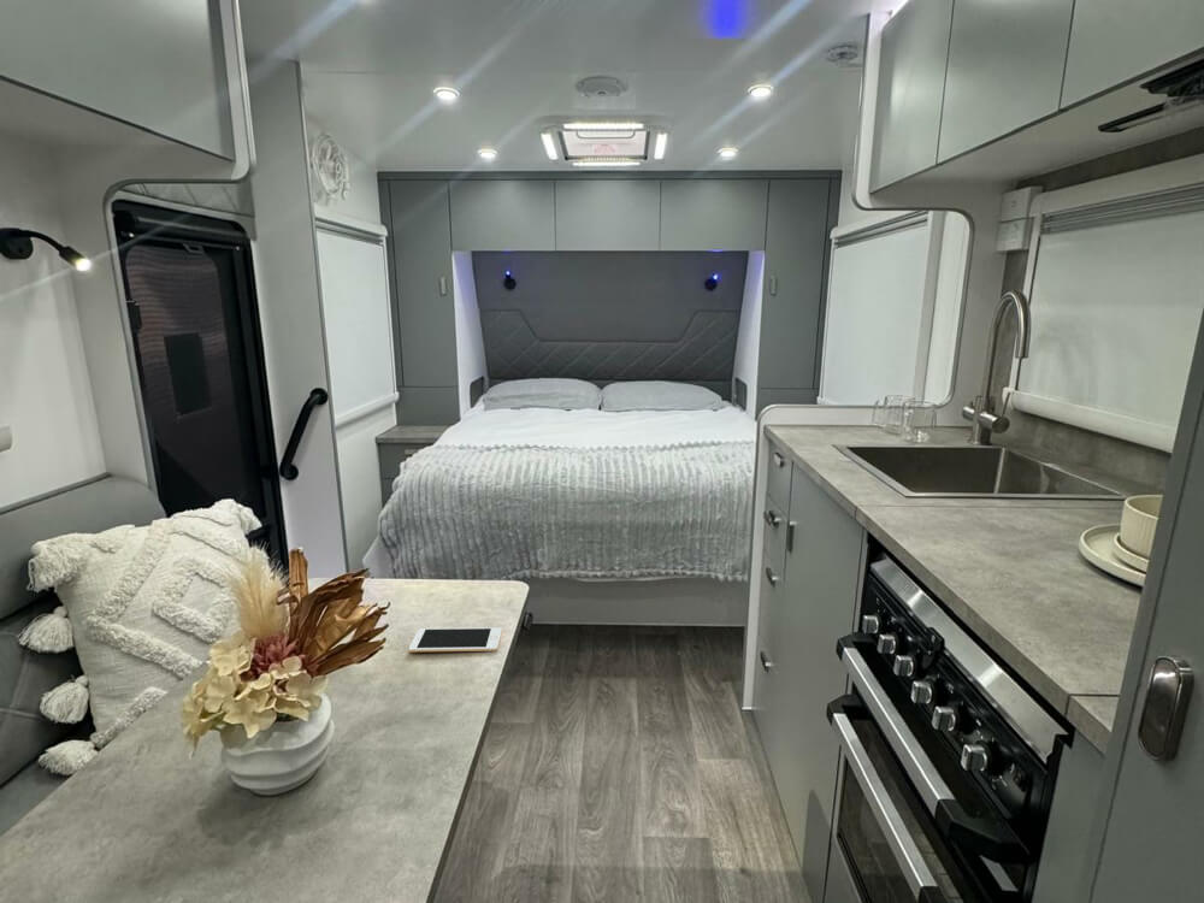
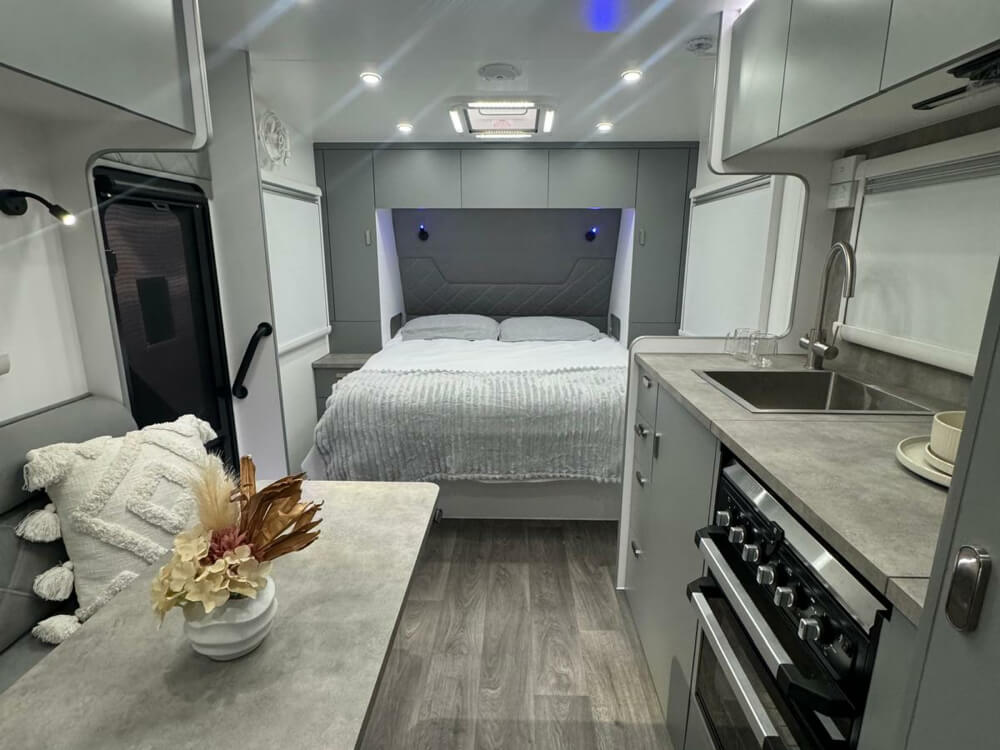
- cell phone (456, 639)
